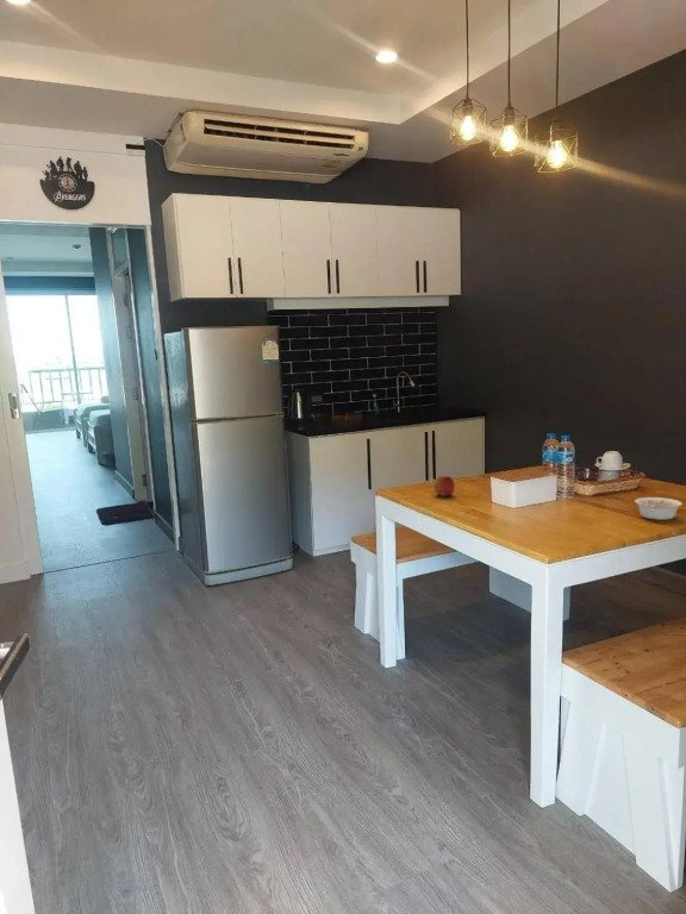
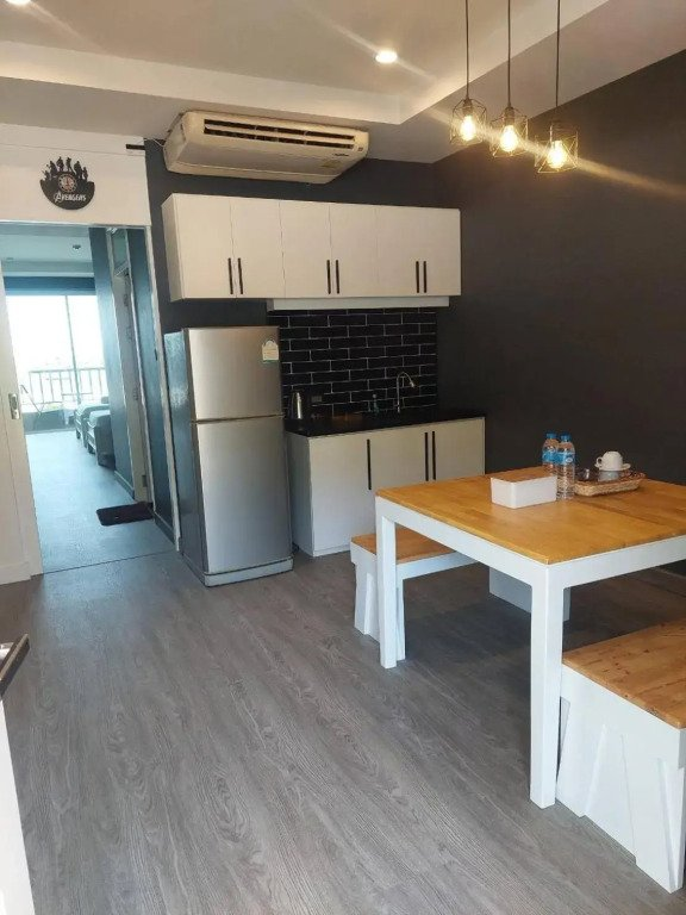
- legume (659, 507)
- fruit (444, 484)
